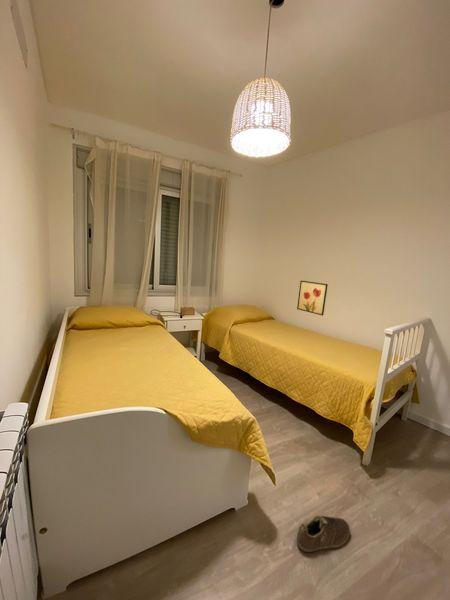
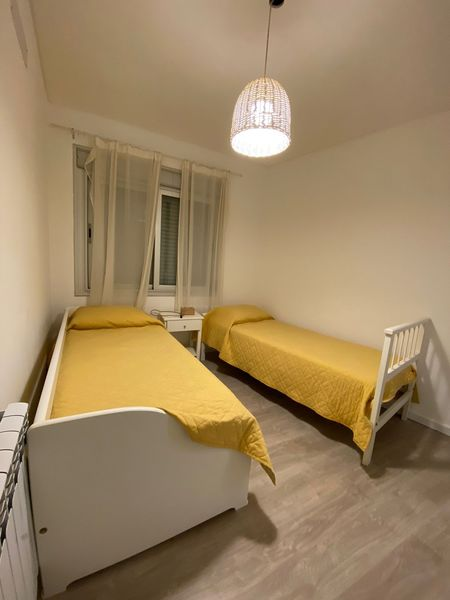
- sneaker (326, 529)
- wall art (311, 297)
